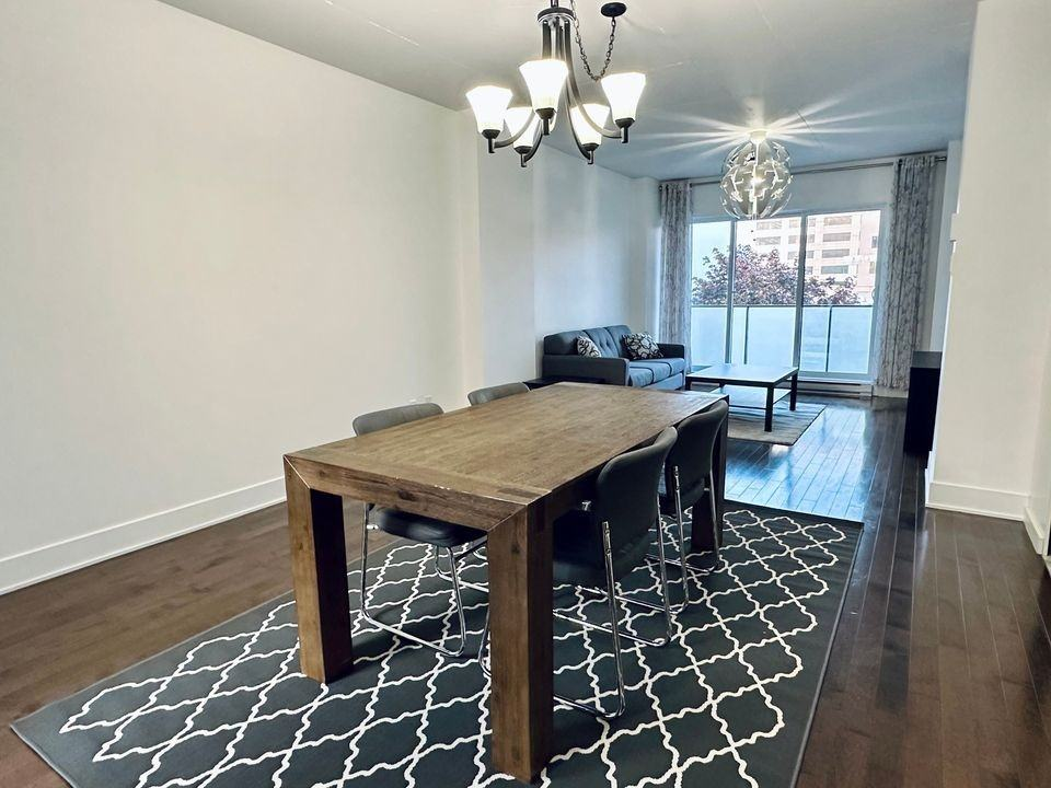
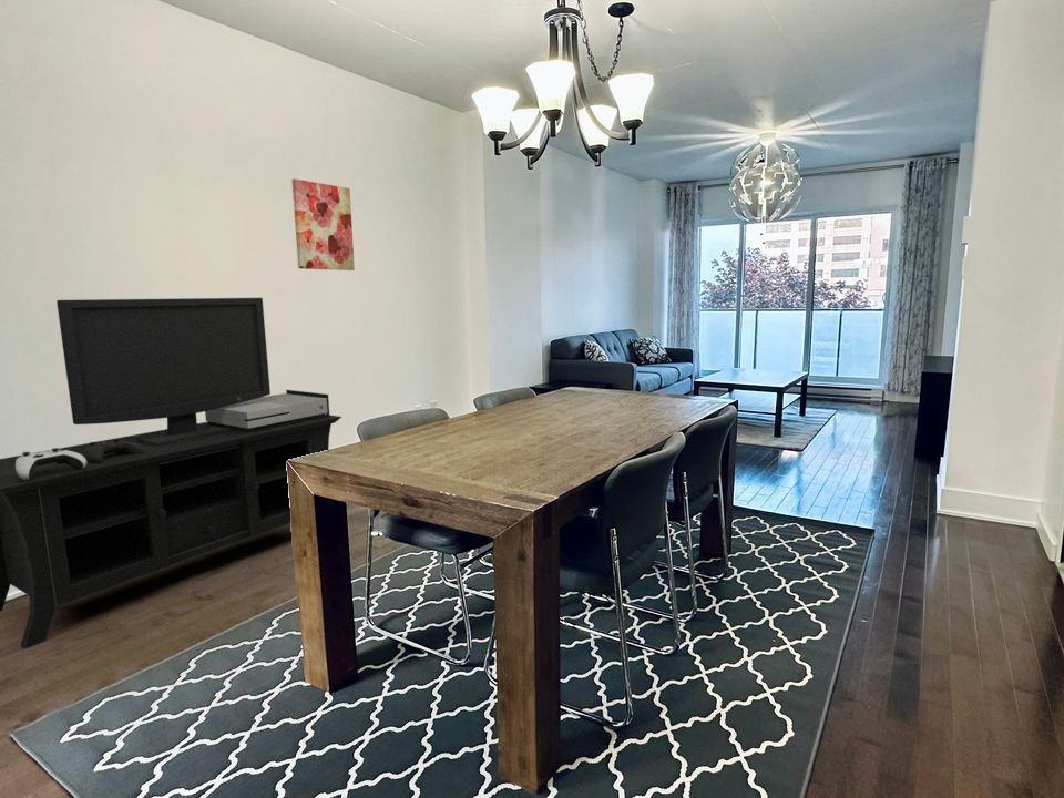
+ wall art (325, 227)
+ media console (176, 436)
